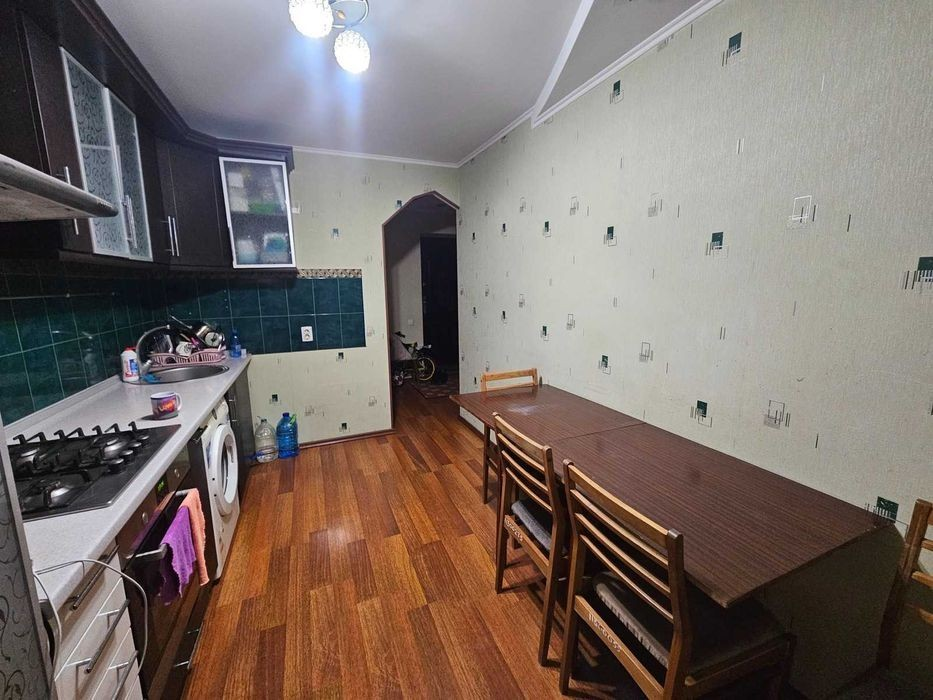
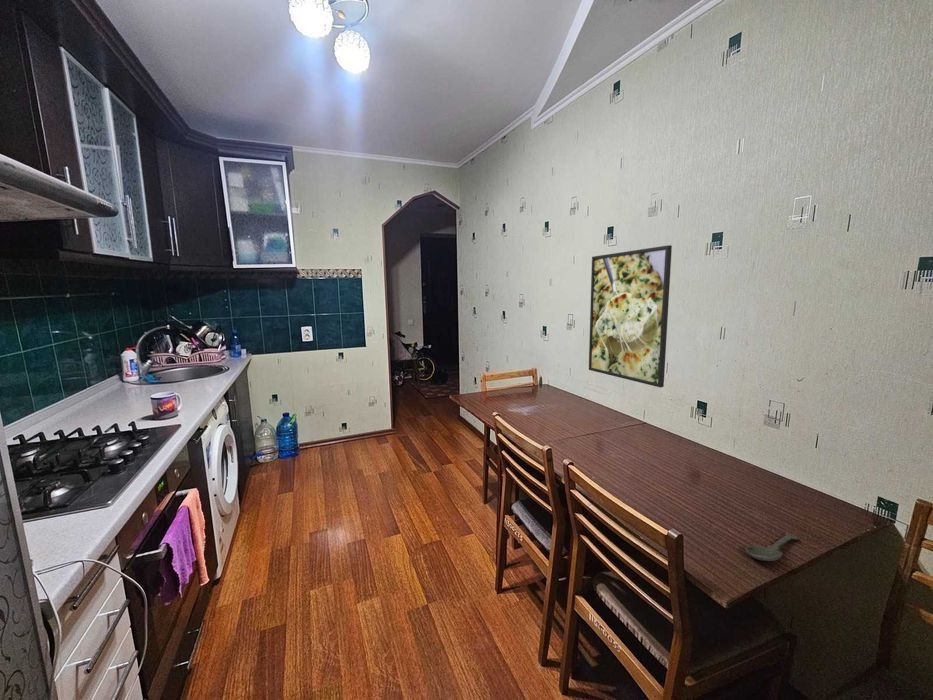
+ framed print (624, 316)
+ spoon (776, 543)
